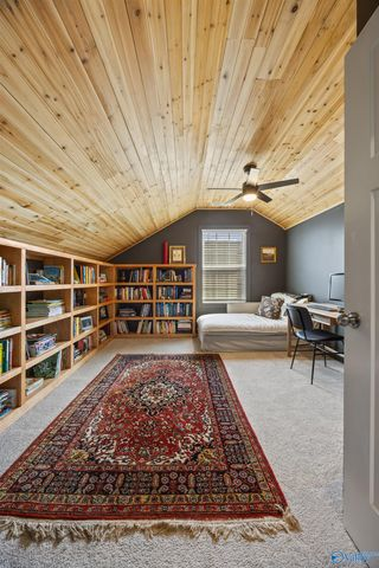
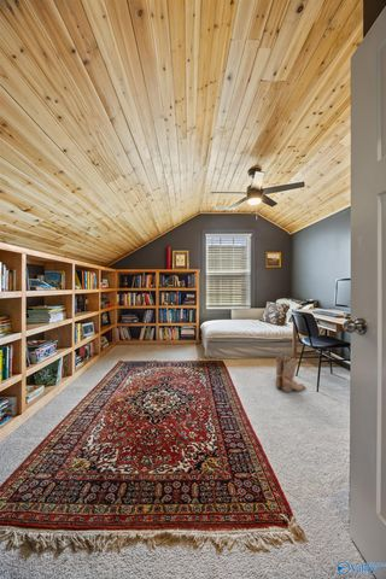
+ boots (290, 370)
